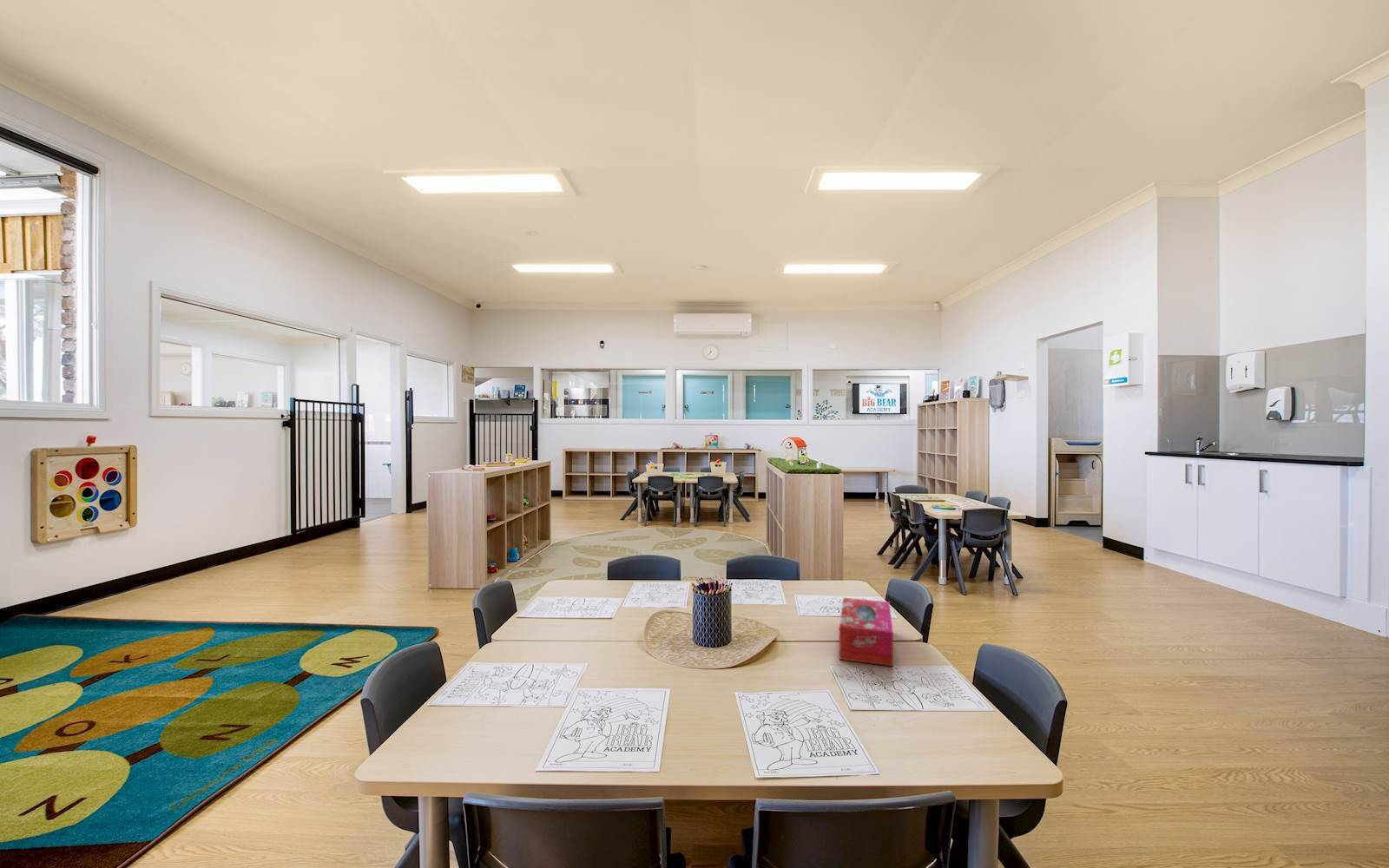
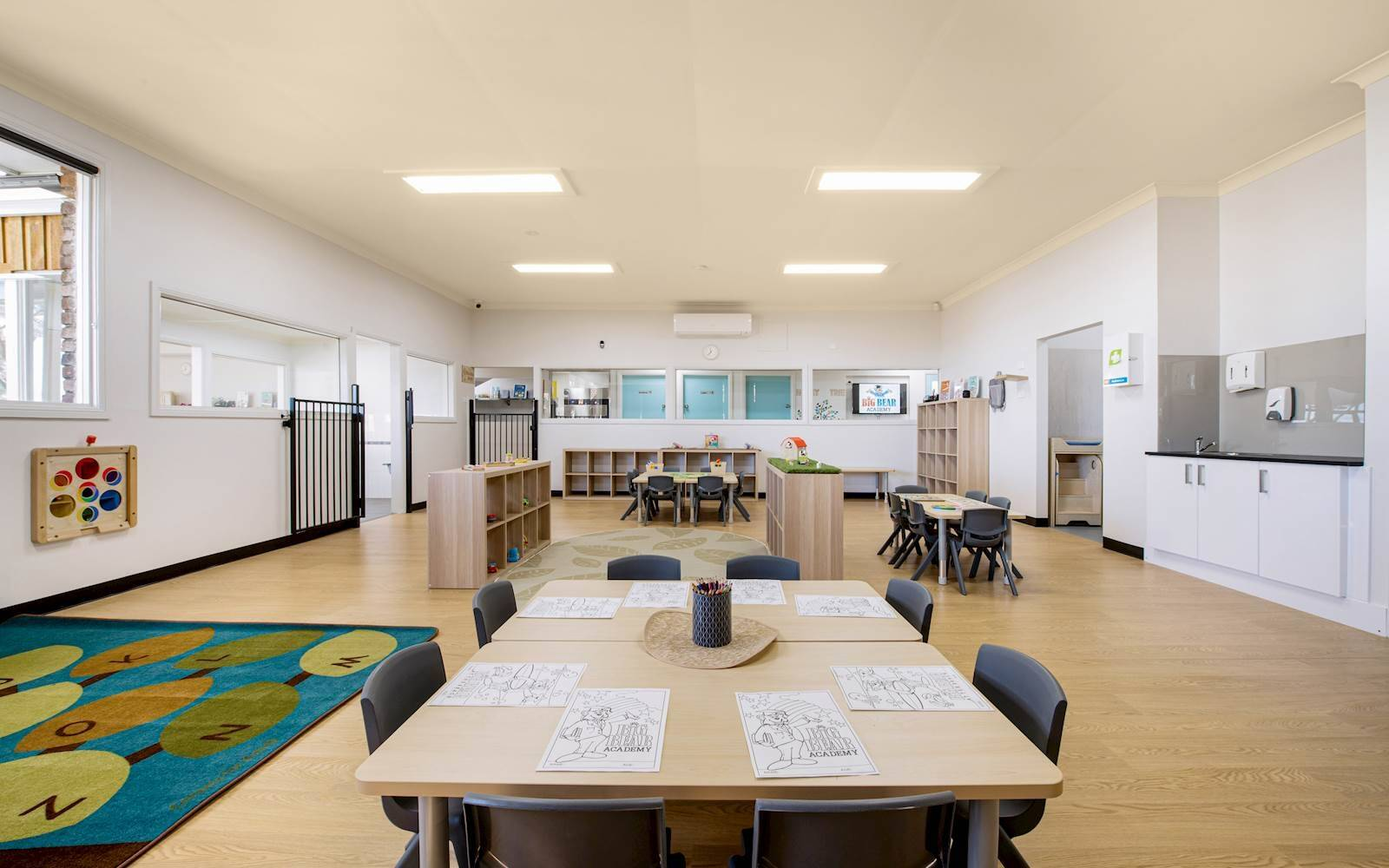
- tissue box (866, 628)
